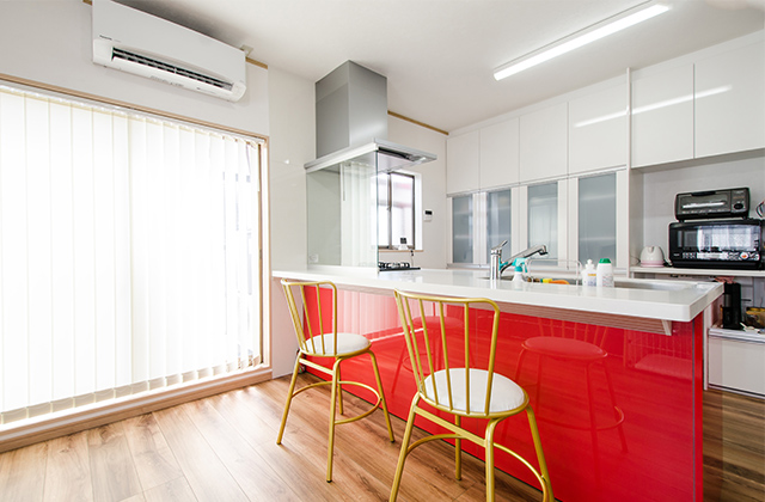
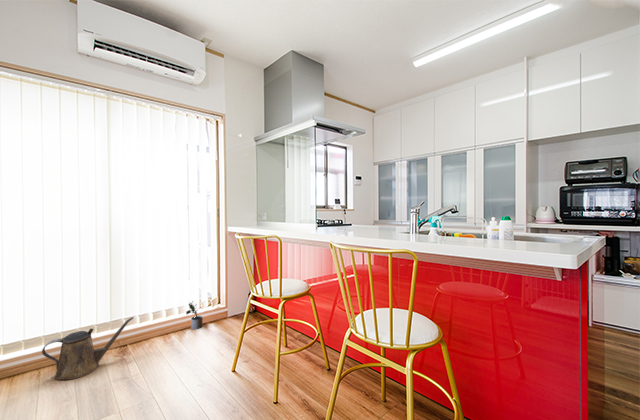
+ watering can (91, 345)
+ potted plant (194, 313)
